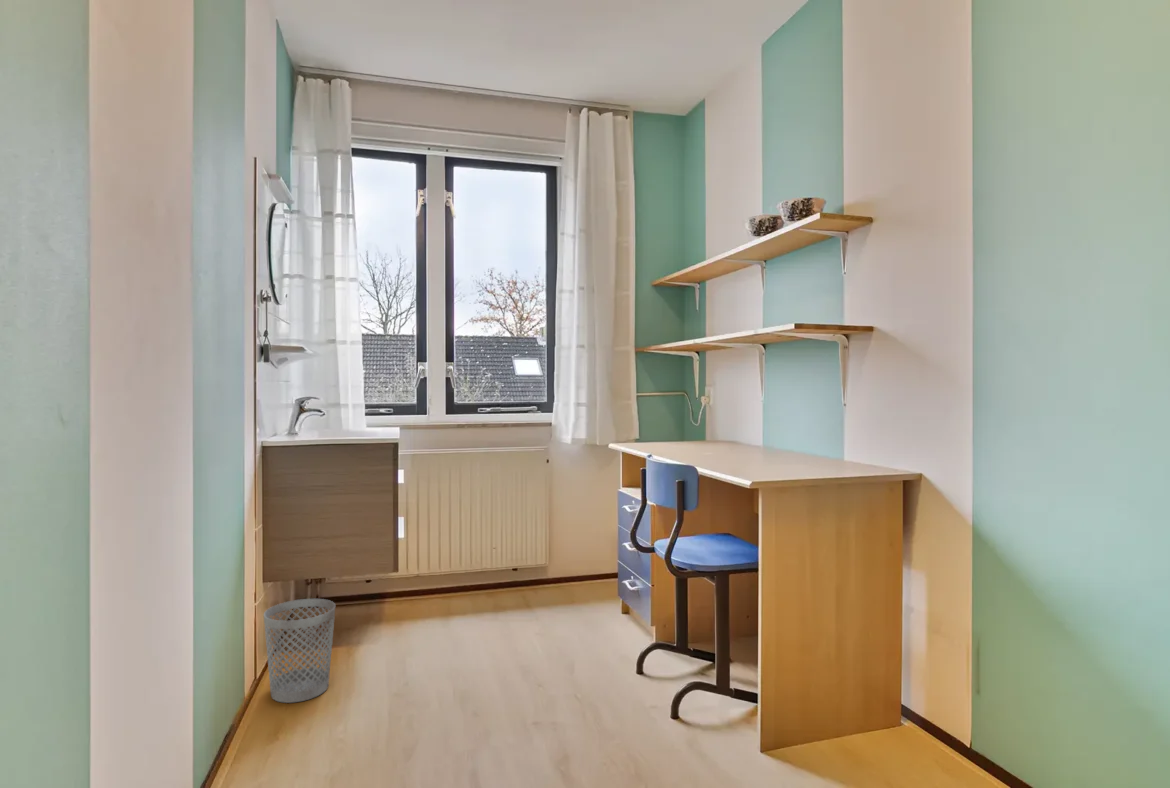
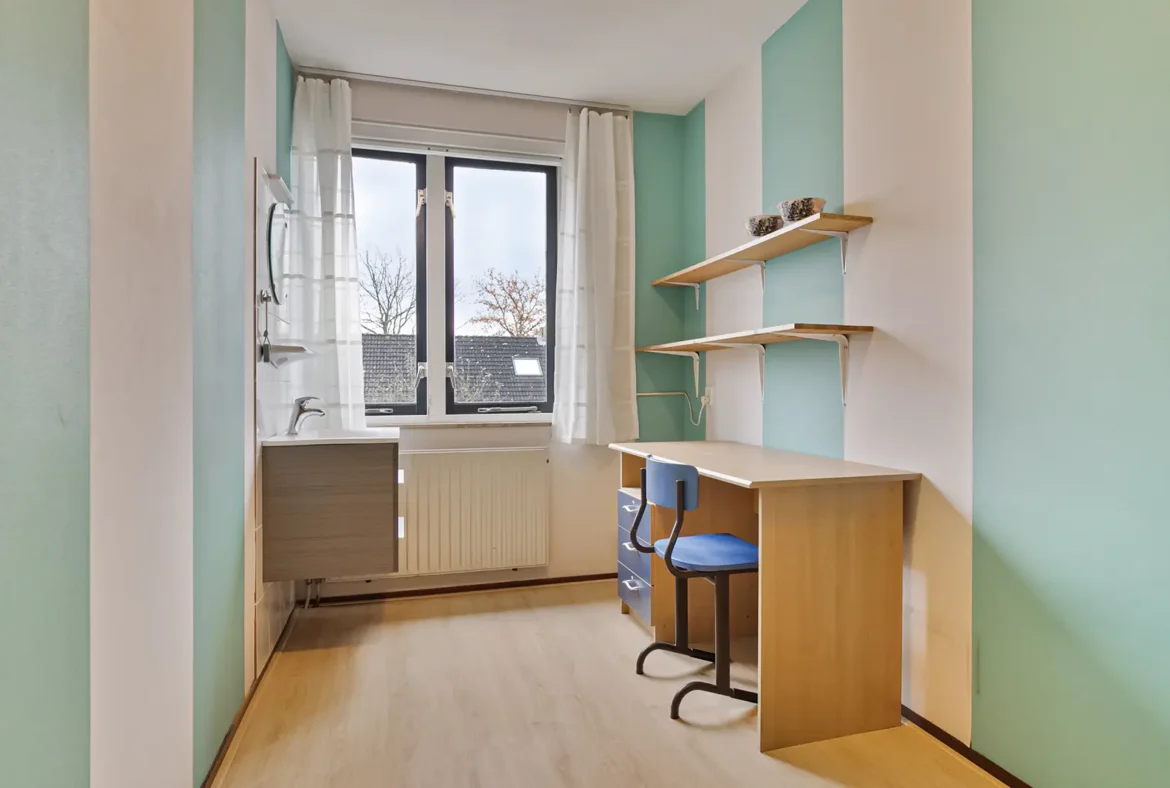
- wastebasket (300, 649)
